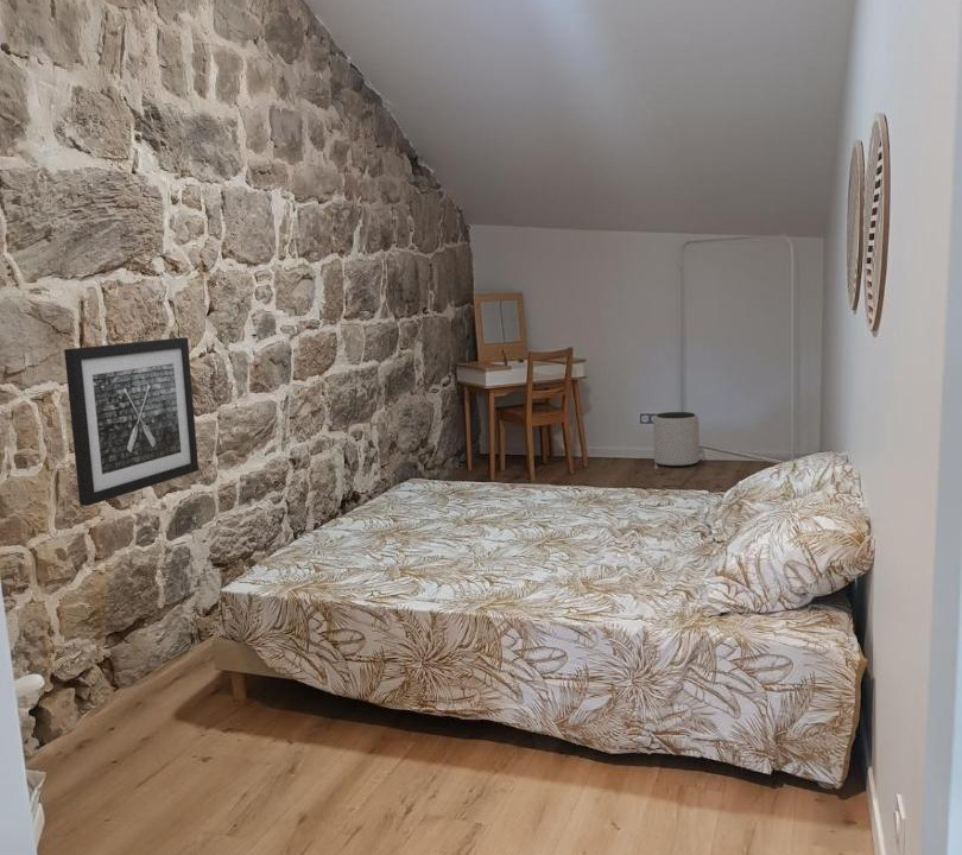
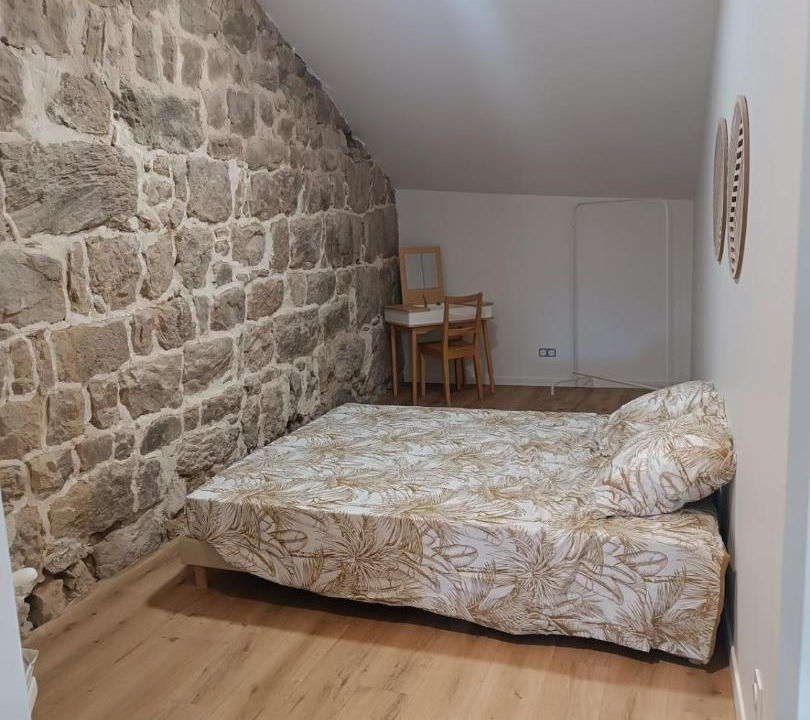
- wall art (137, 414)
- plant pot (676, 438)
